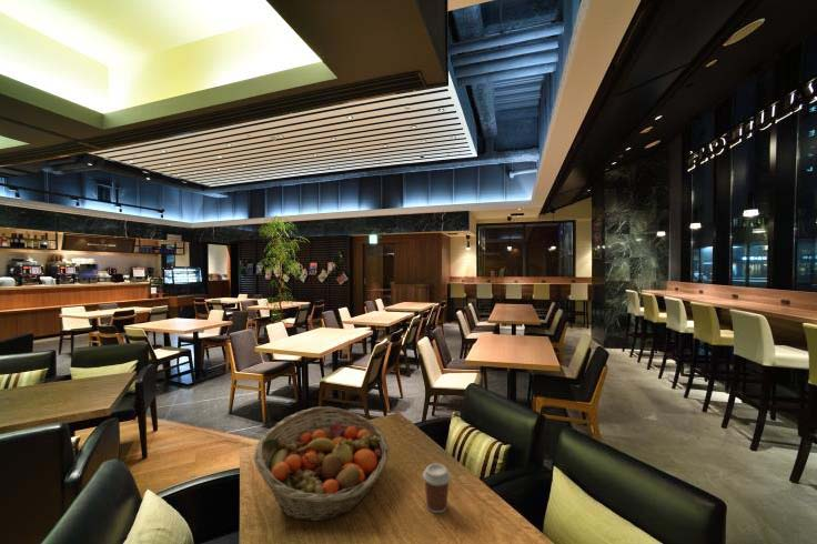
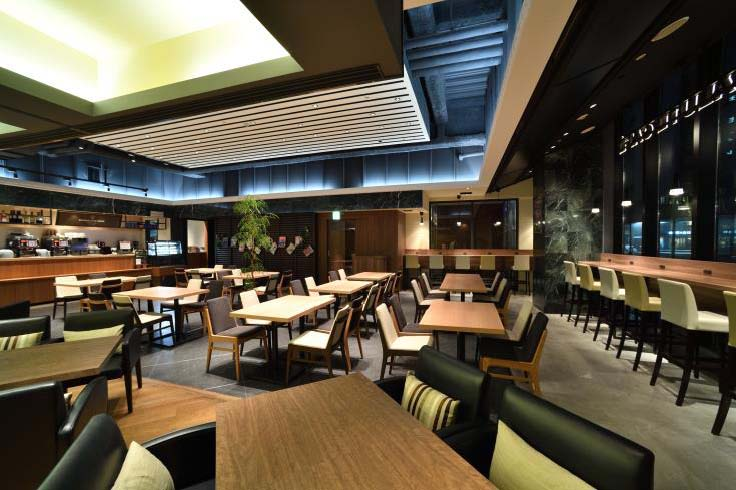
- coffee cup (436, 487)
- fruit basket (326, 456)
